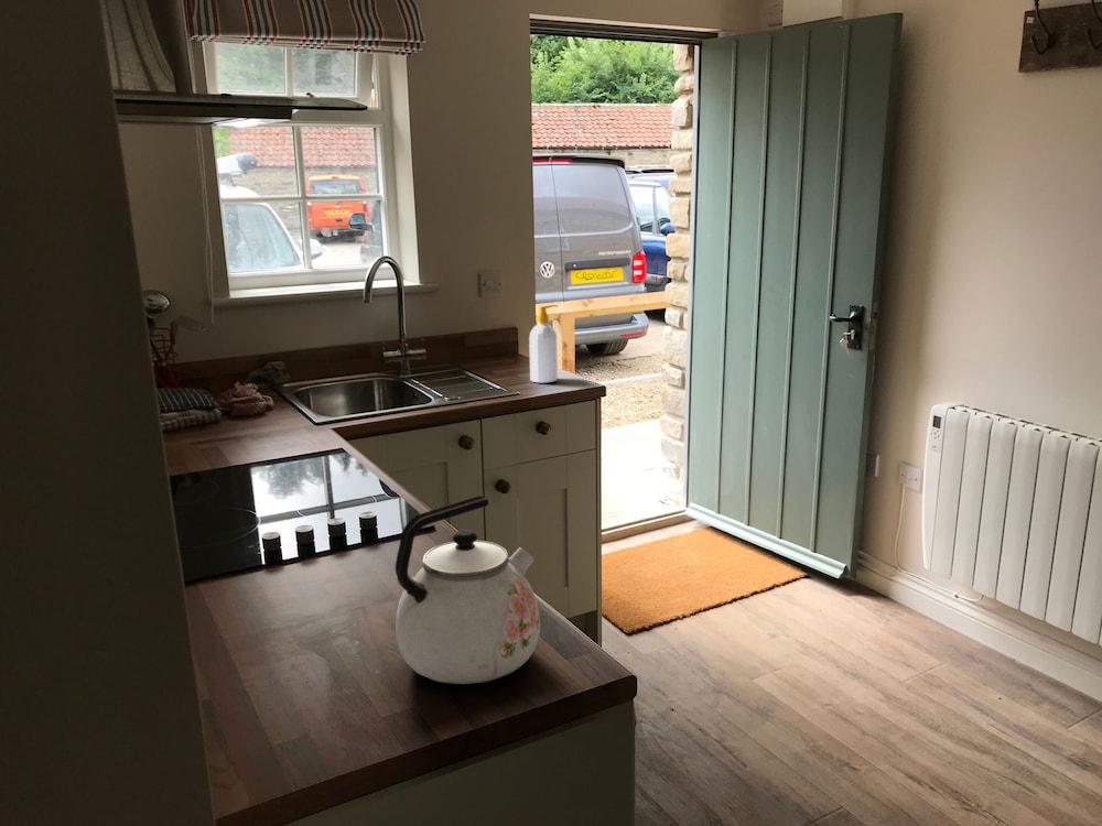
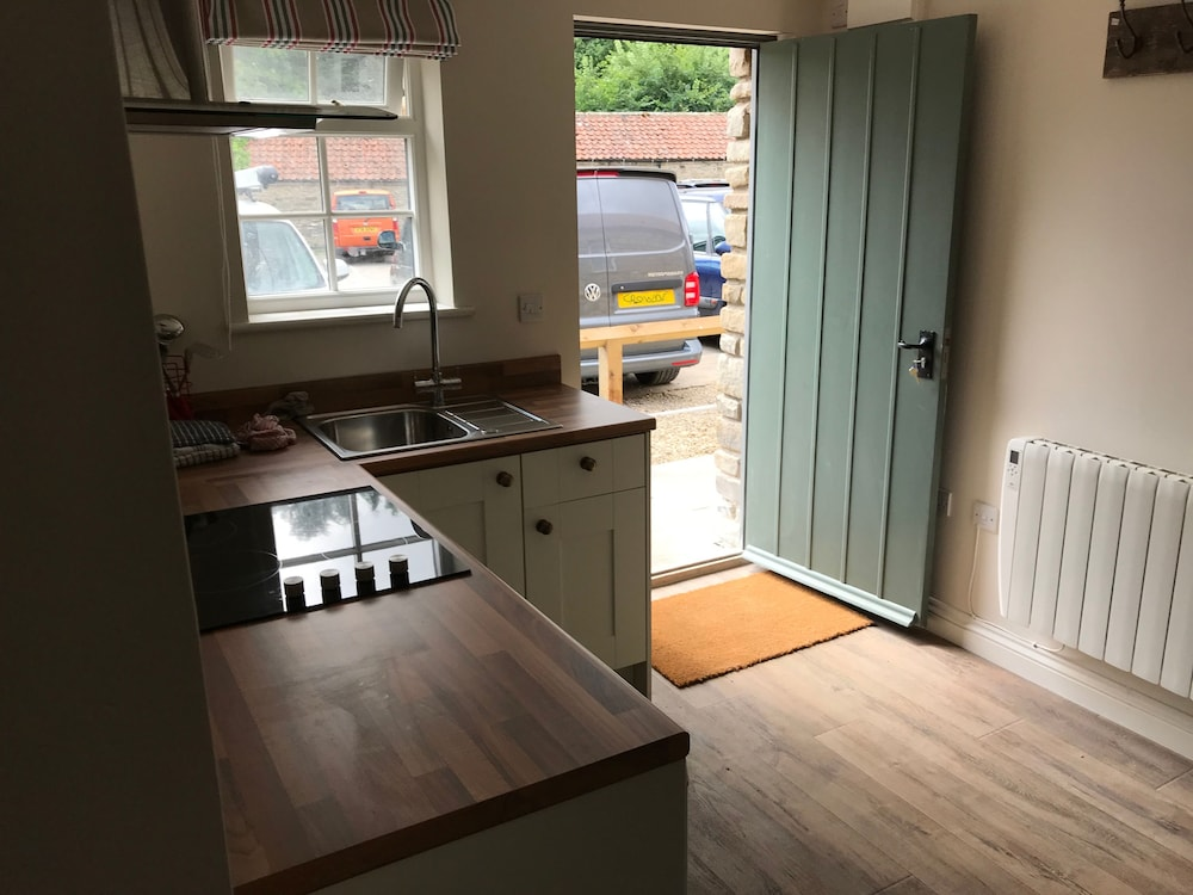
- soap bottle (543, 343)
- kettle (467, 580)
